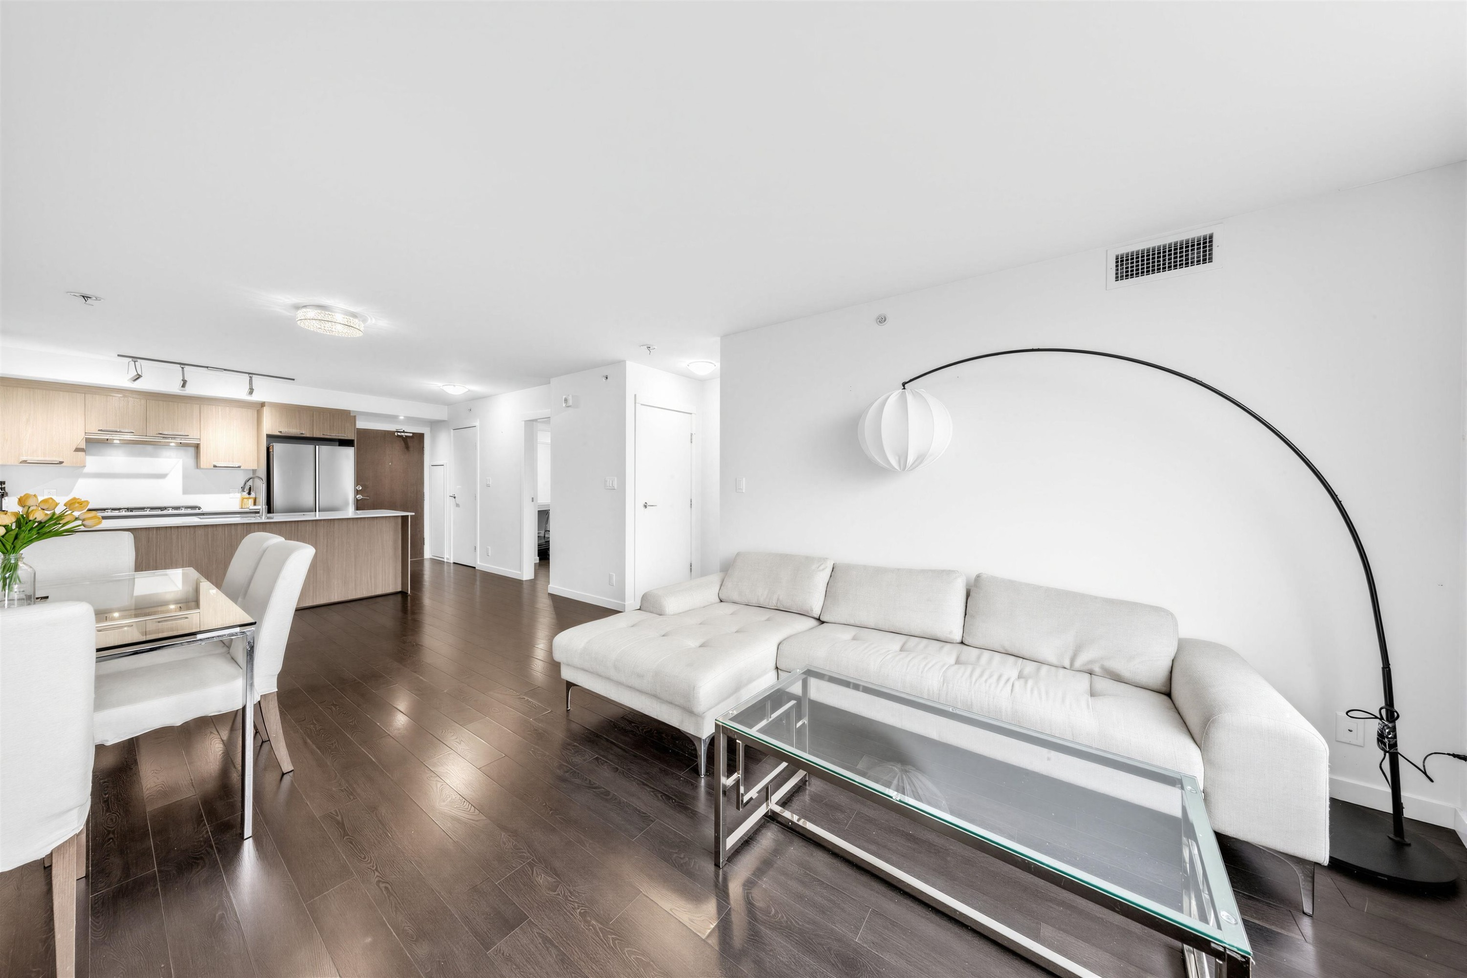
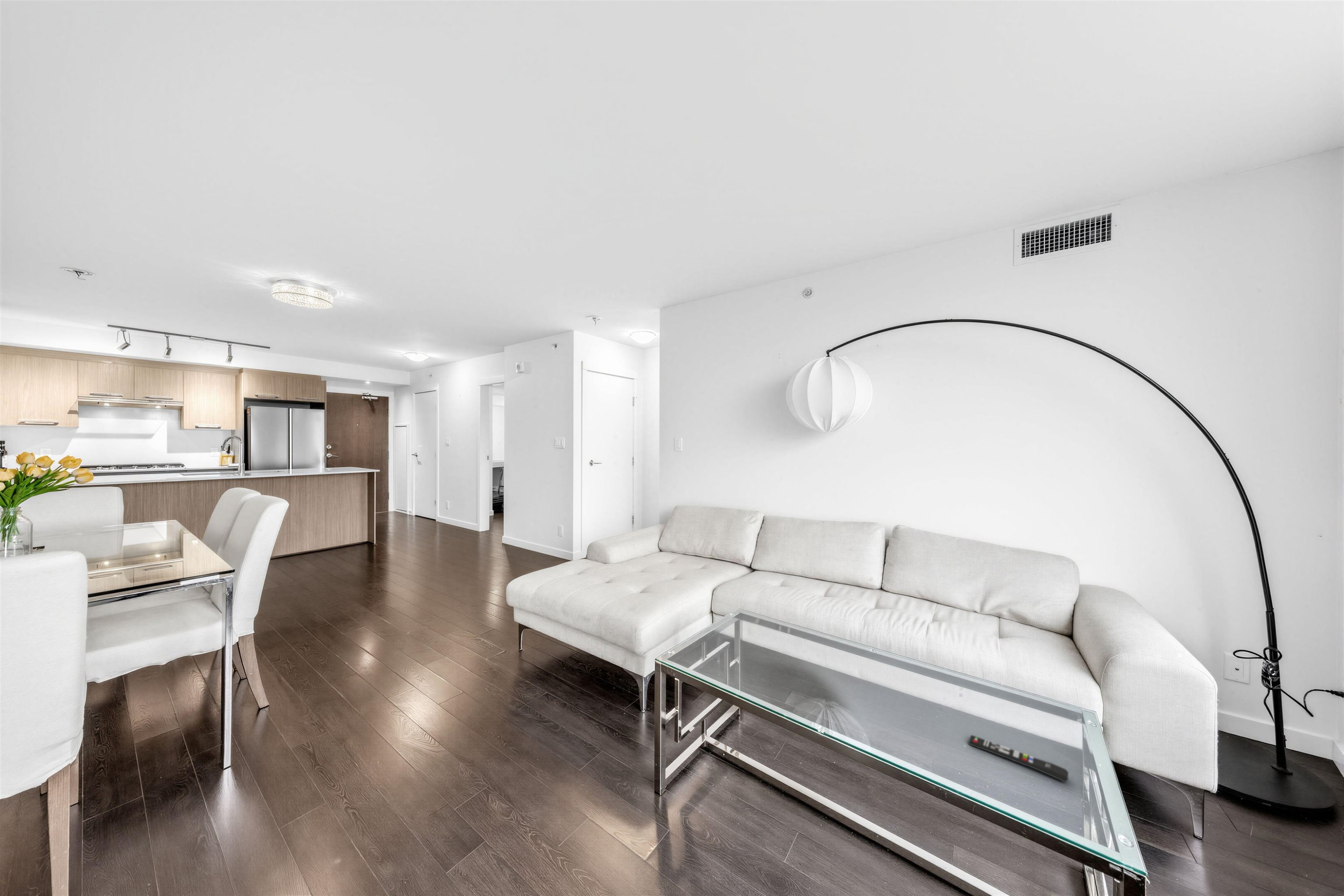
+ remote control (1016, 757)
